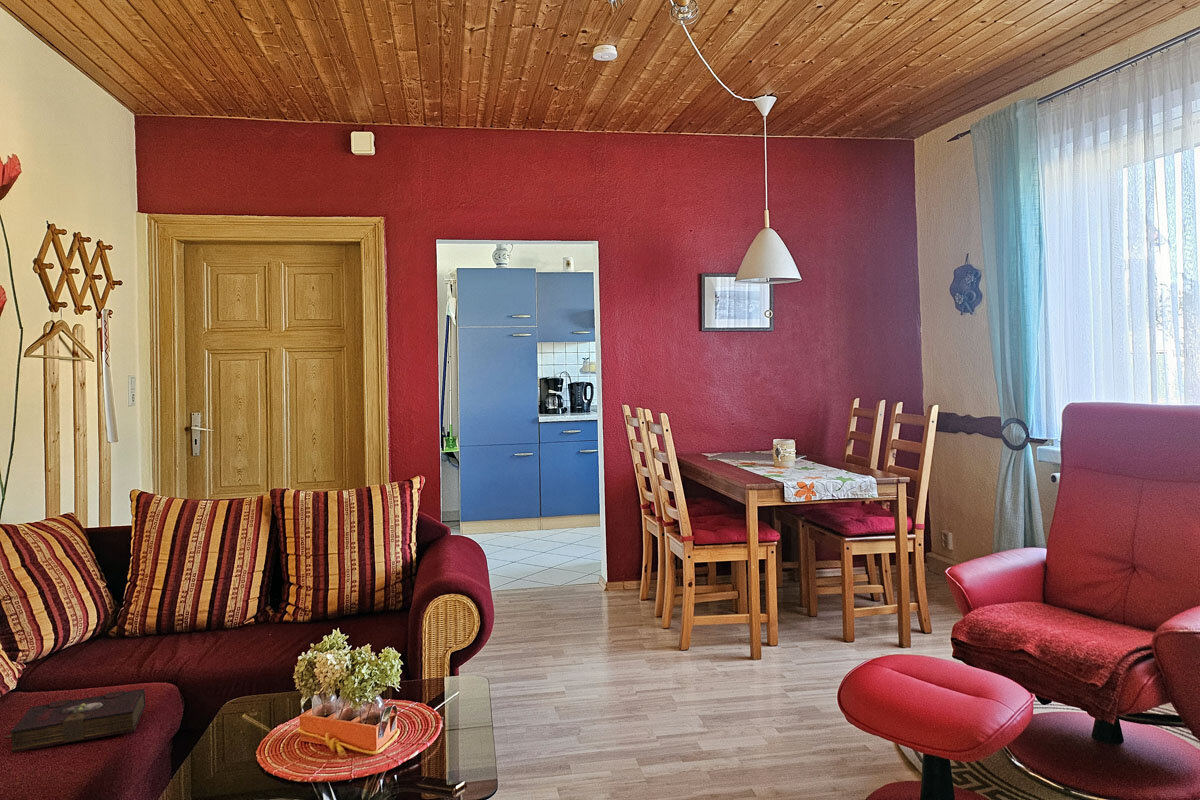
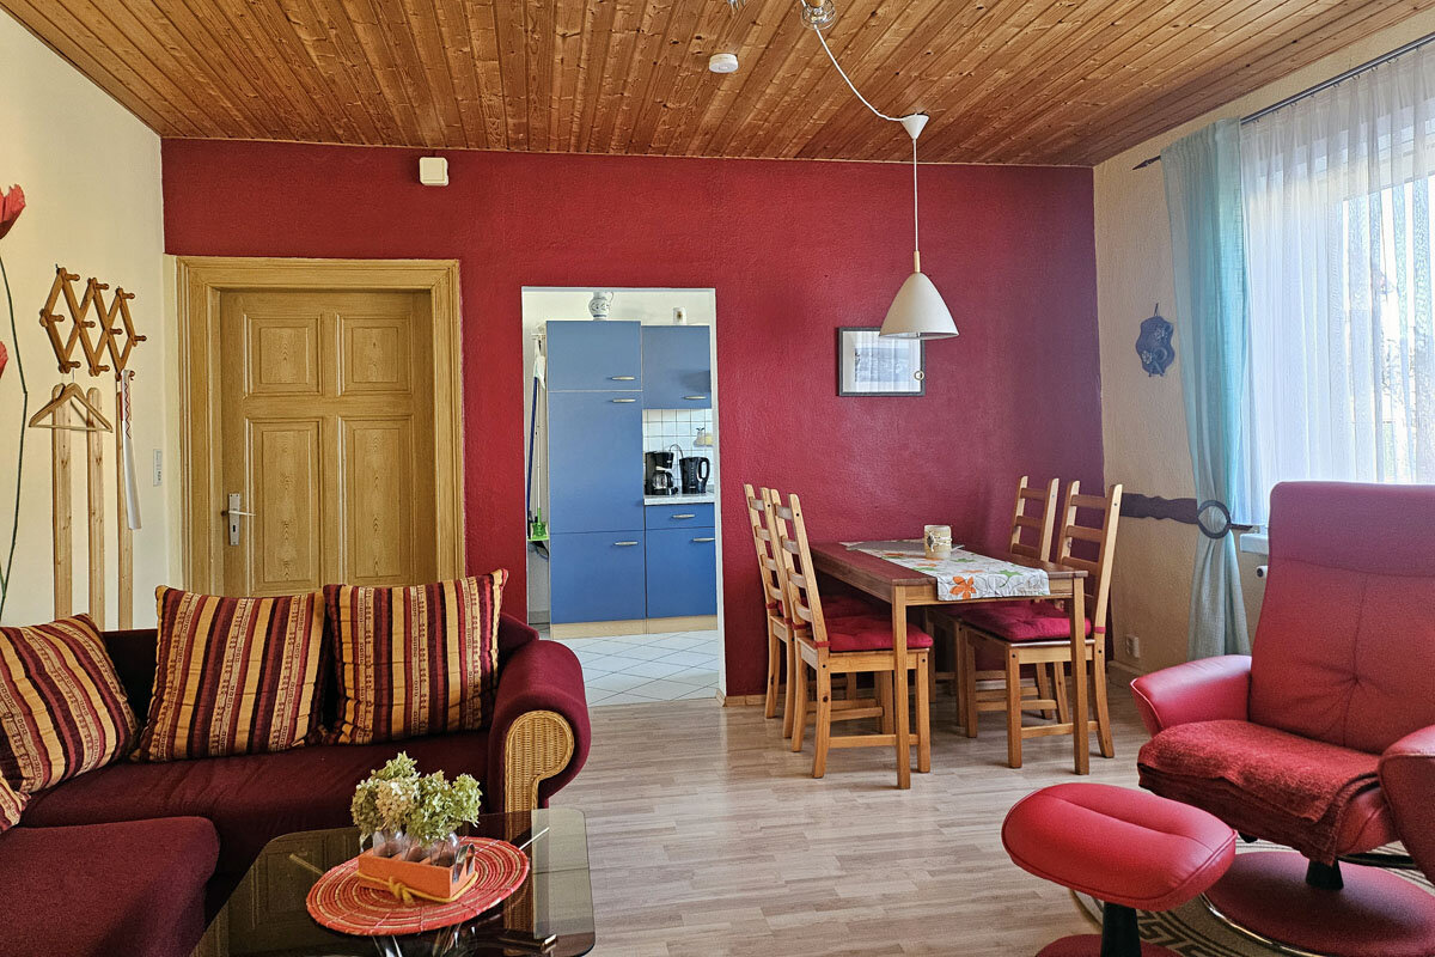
- book (73, 718)
